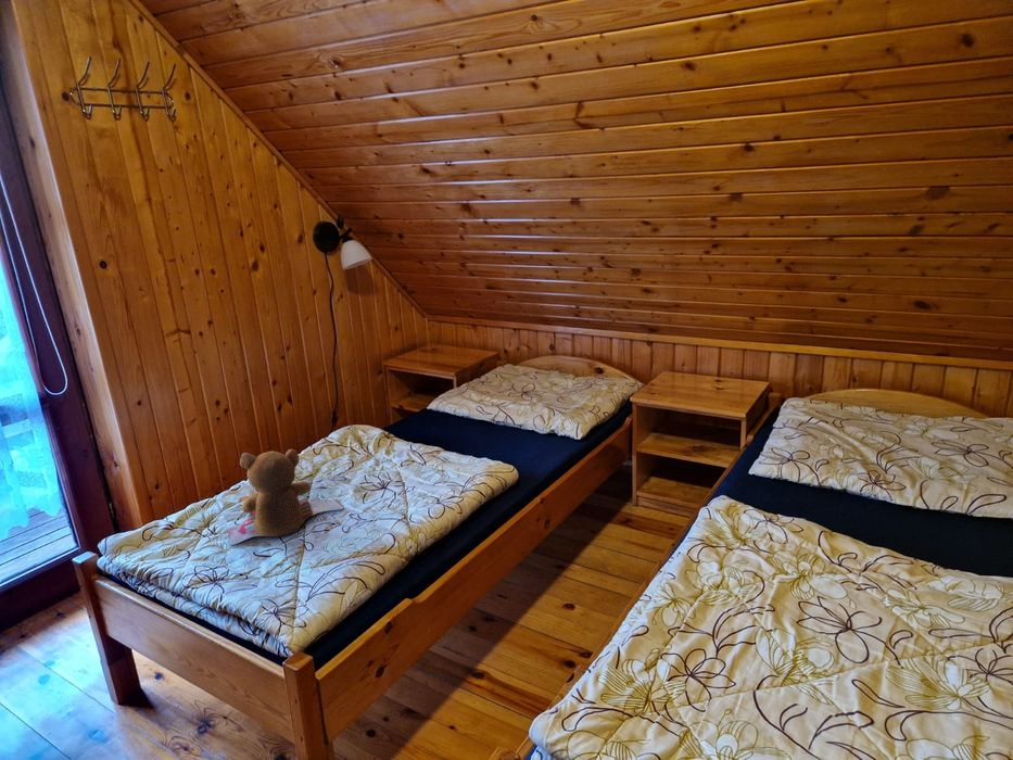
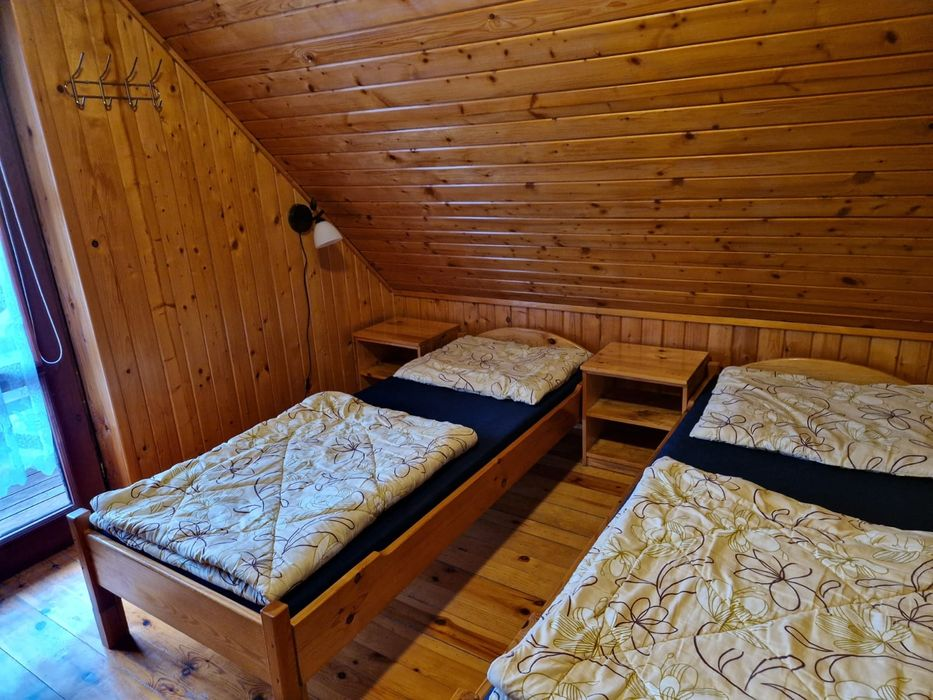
- teddy bear (278, 484)
